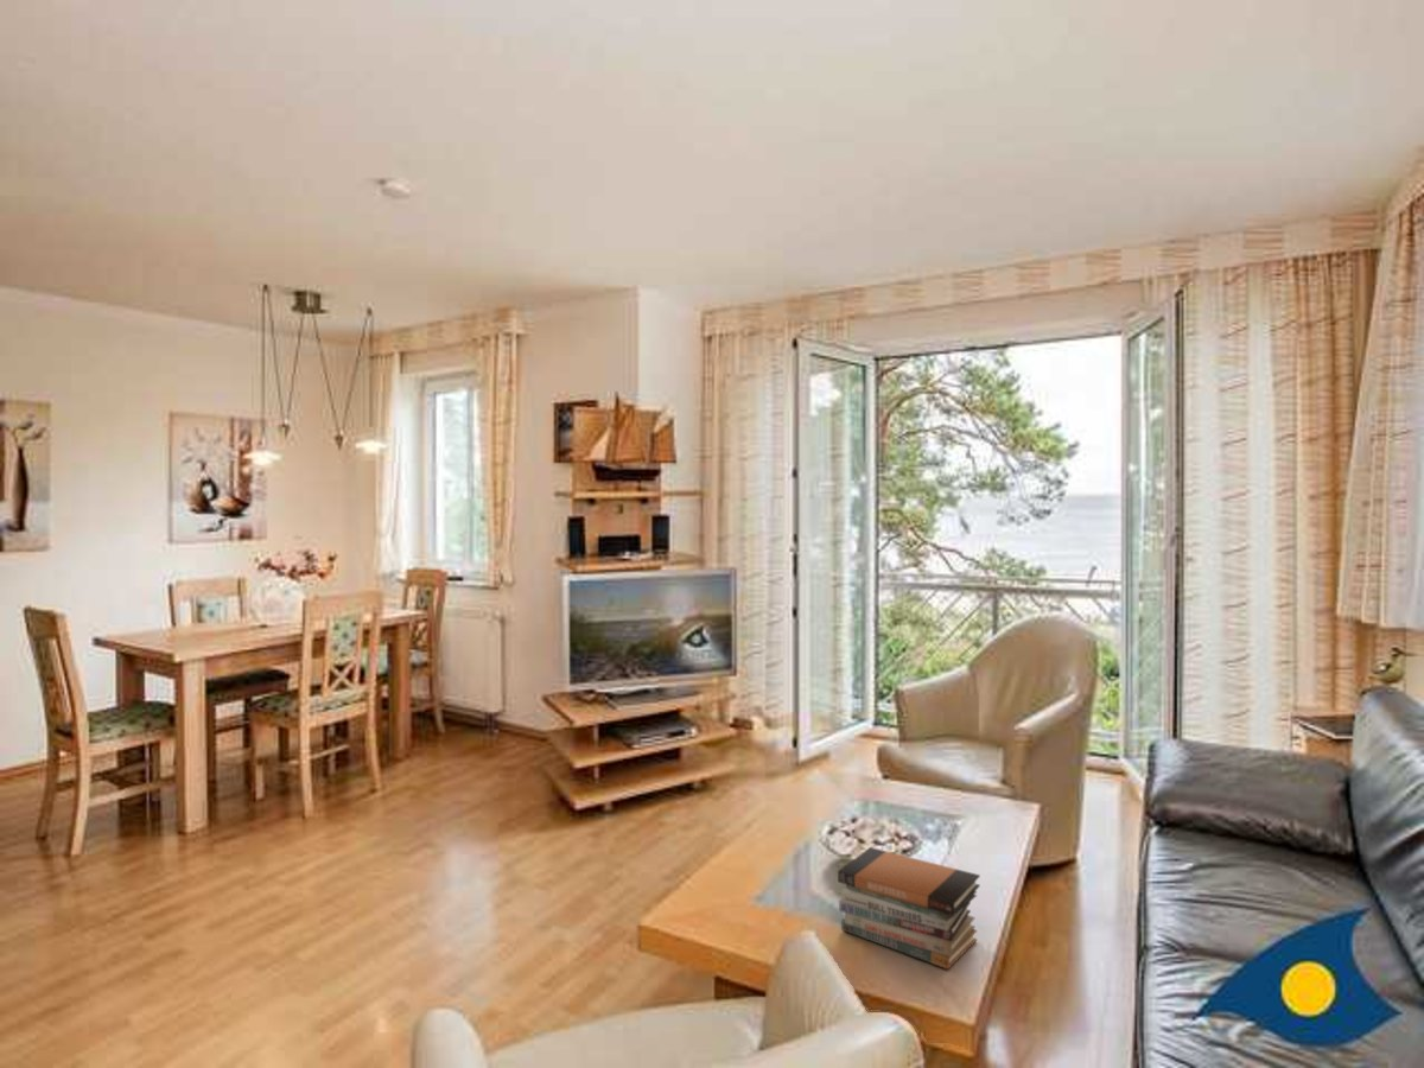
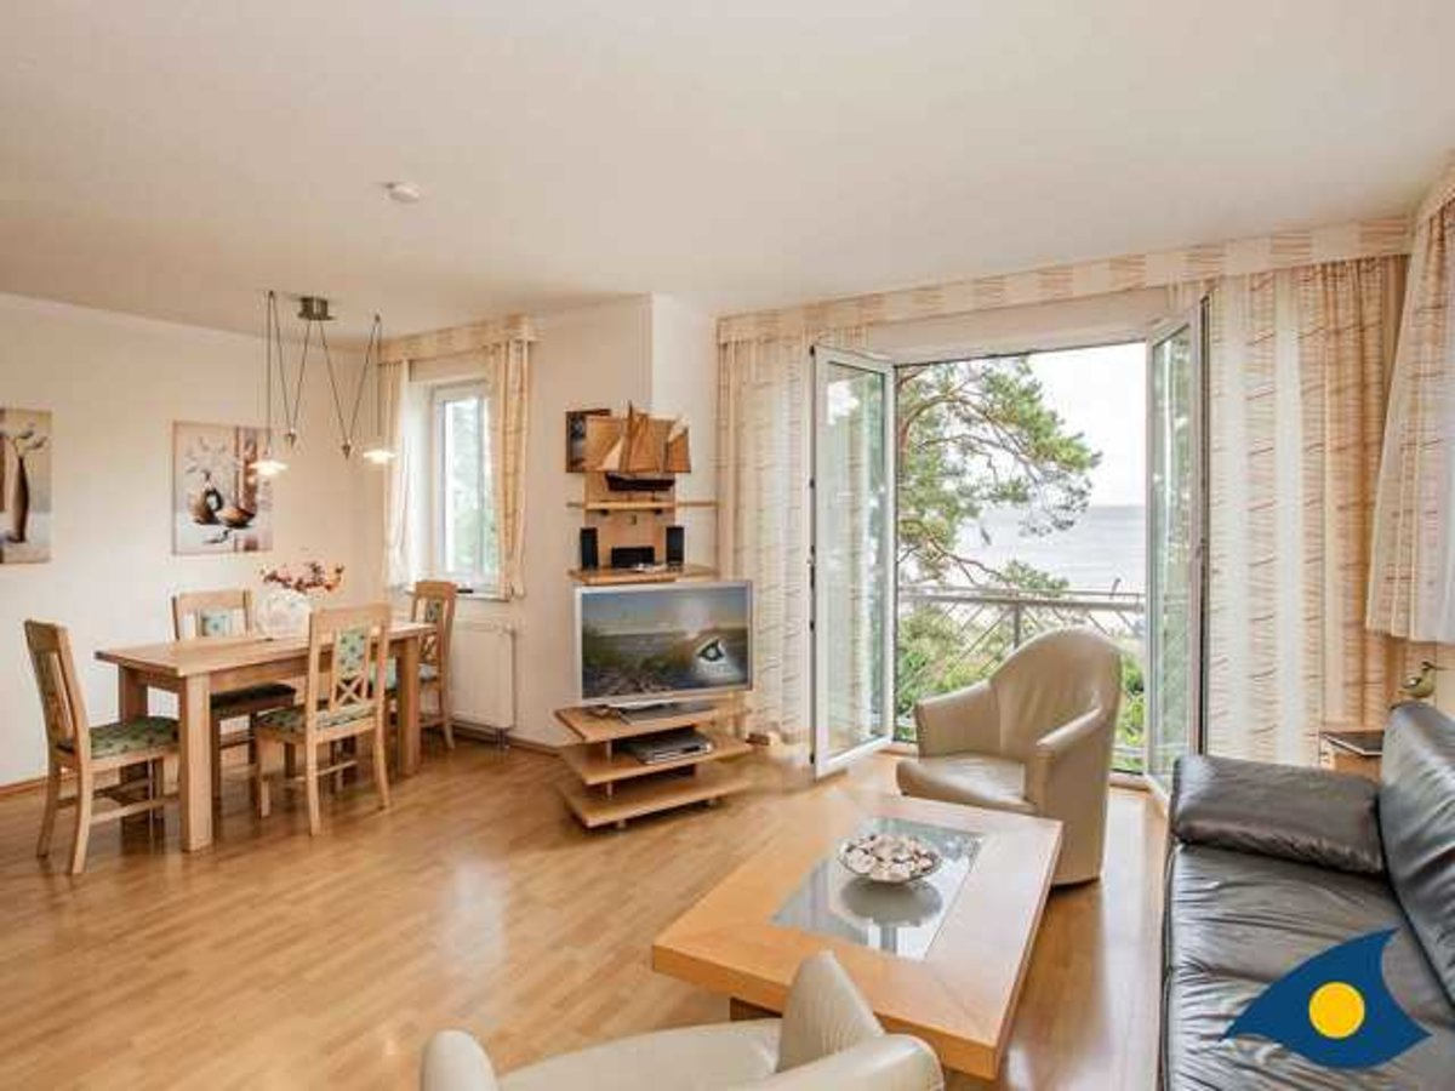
- book stack (907, 903)
